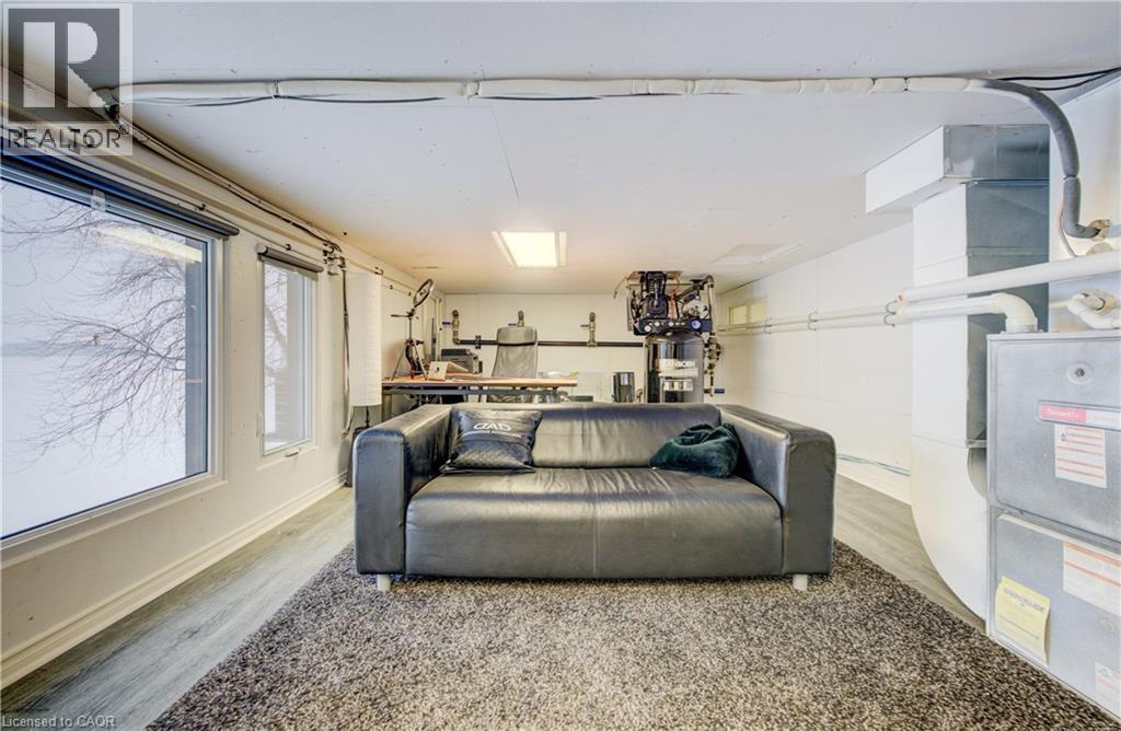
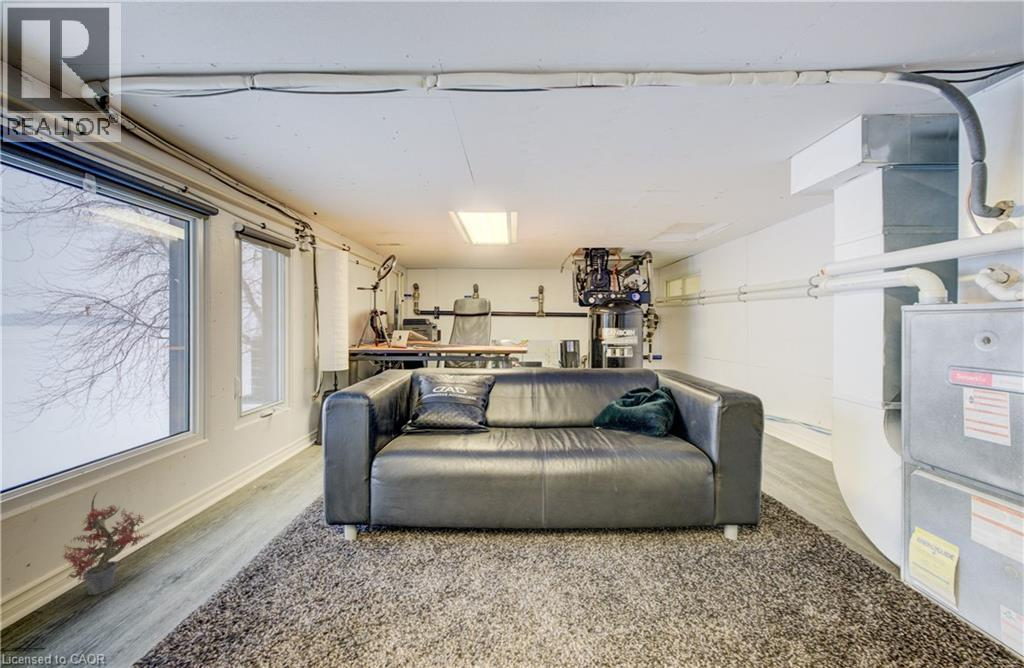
+ potted plant (101, 539)
